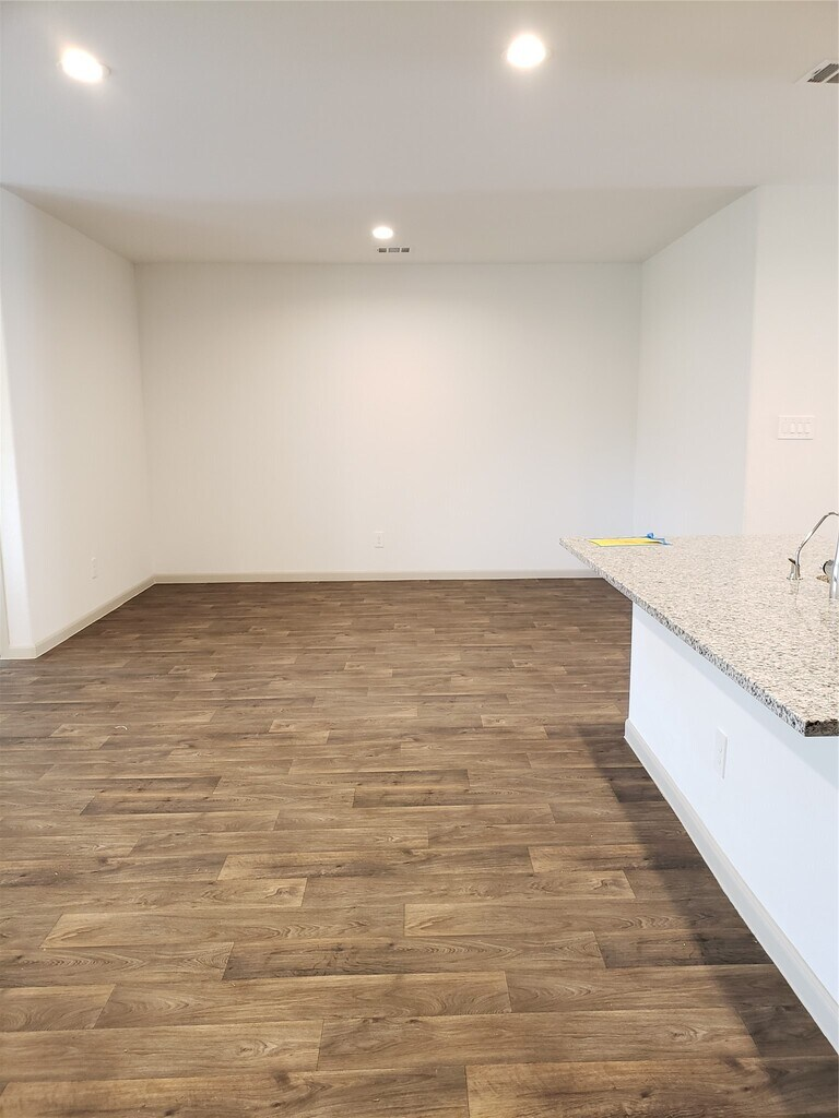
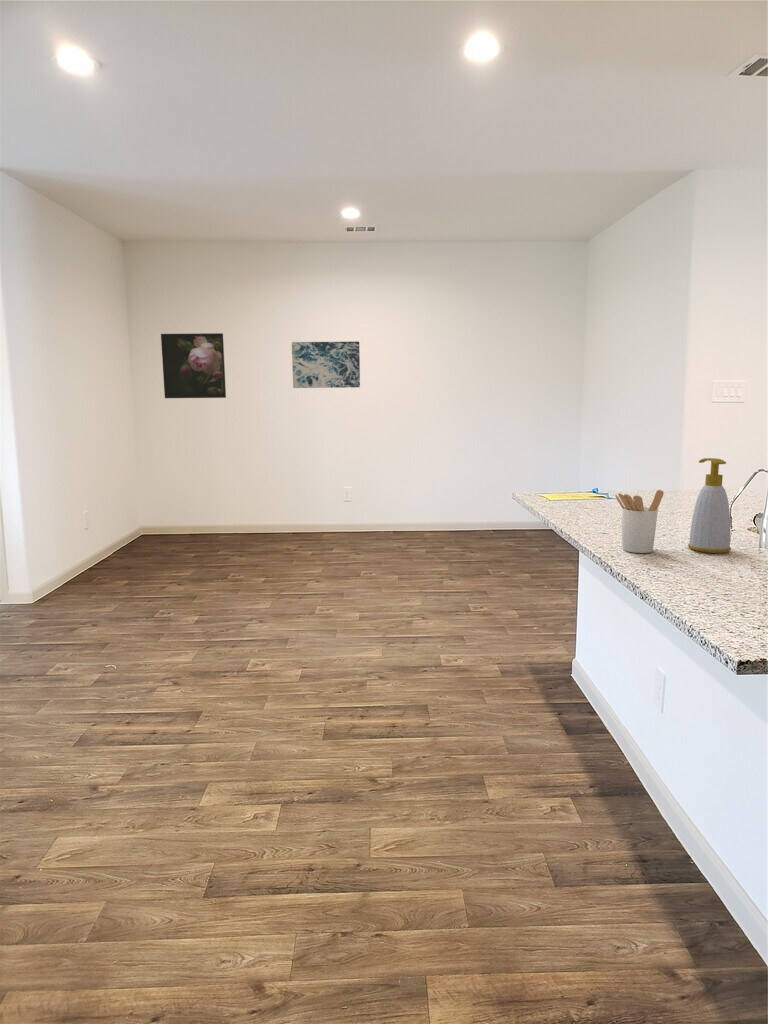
+ wall art (326, 364)
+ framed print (193, 366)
+ utensil holder (636, 520)
+ soap bottle (711, 504)
